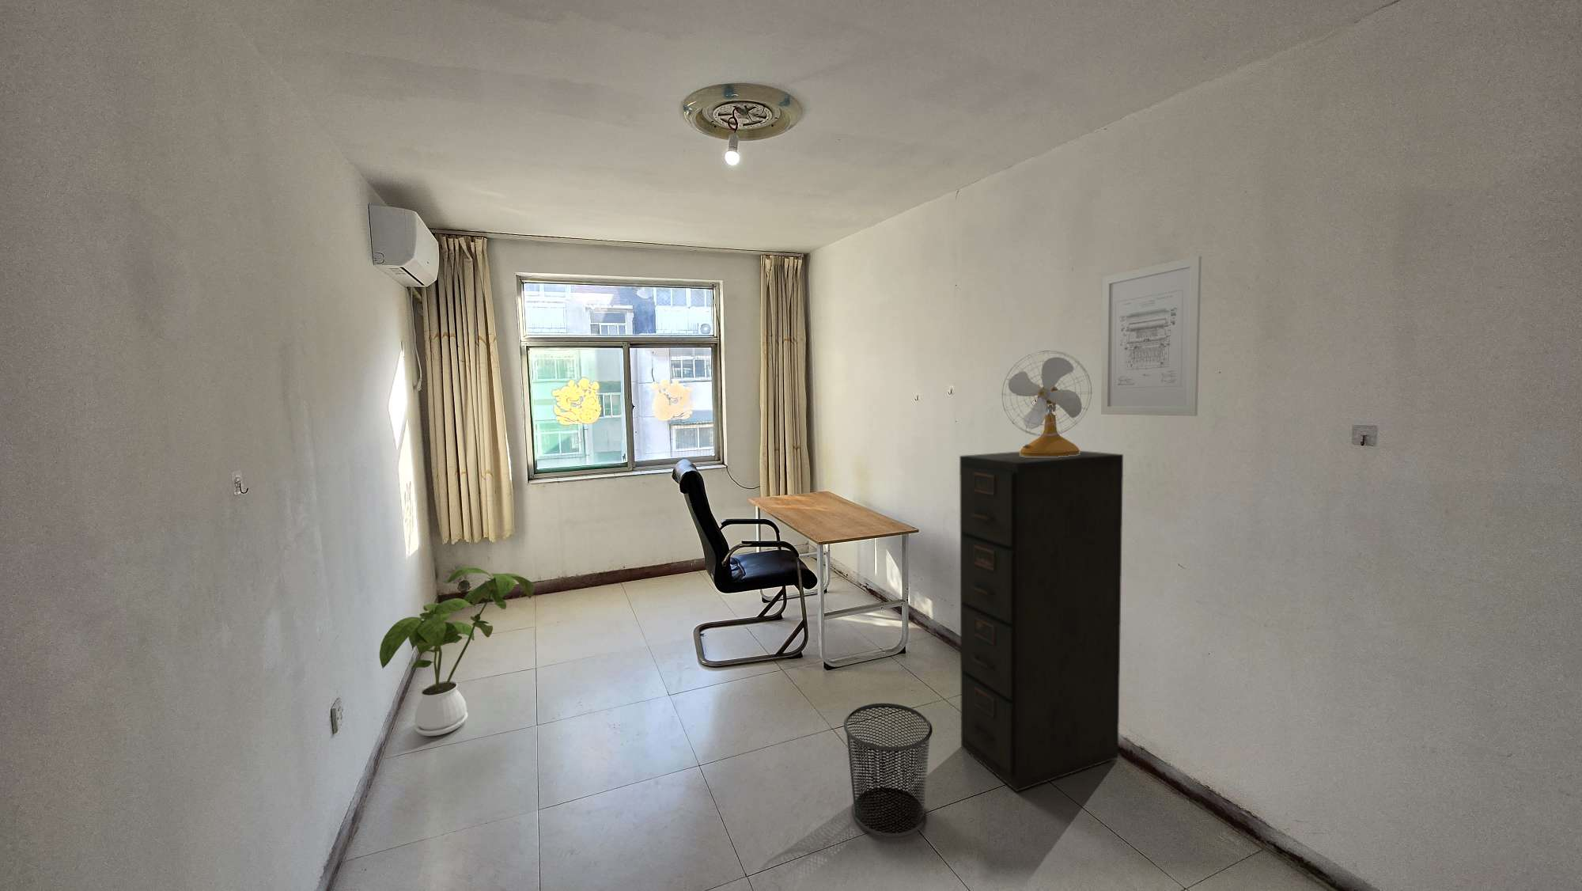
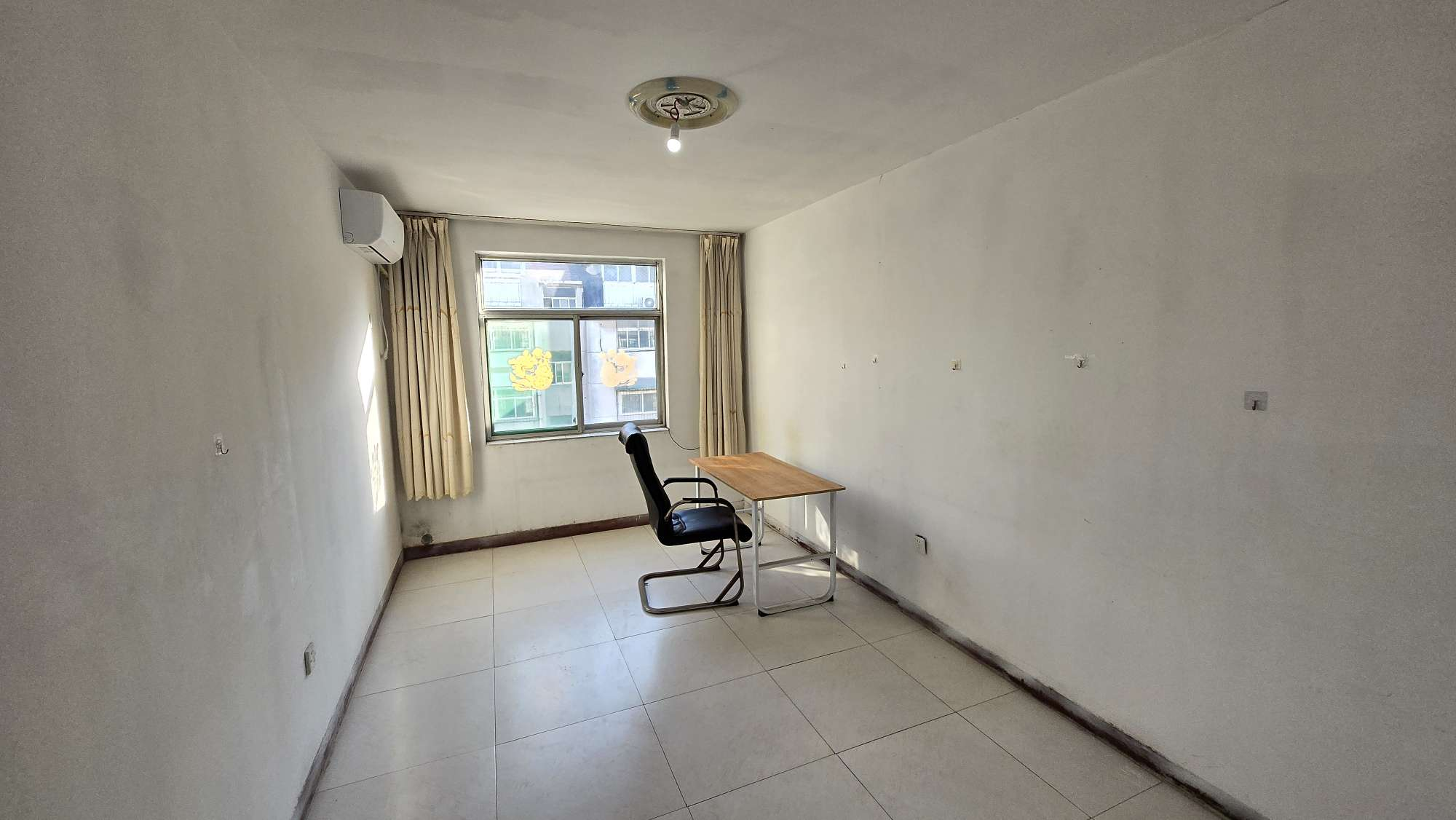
- filing cabinet (1034, 607)
- waste bin (888, 767)
- wall art (1147, 342)
- house plant (466, 643)
- desk fan (1053, 402)
